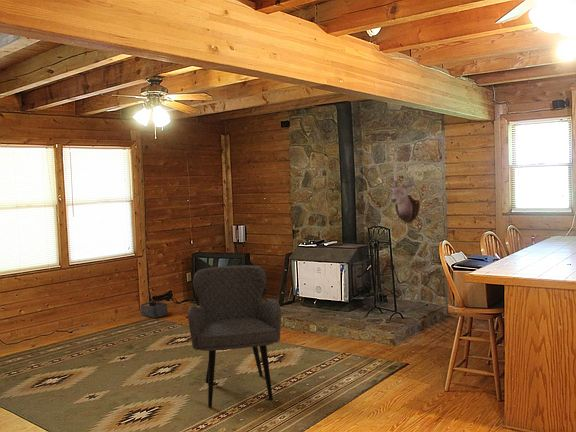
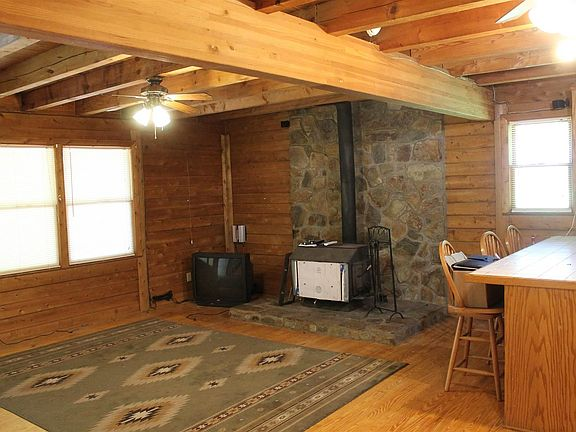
- storage bin (154, 309)
- mounted trophy (400, 195)
- armchair (234, 331)
